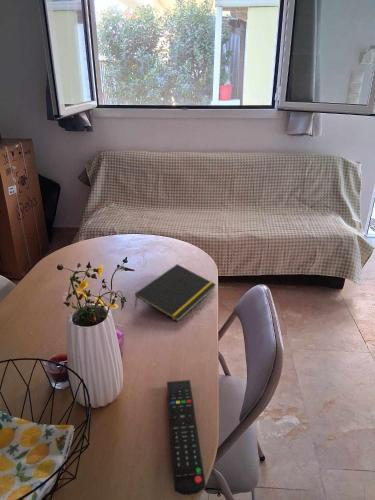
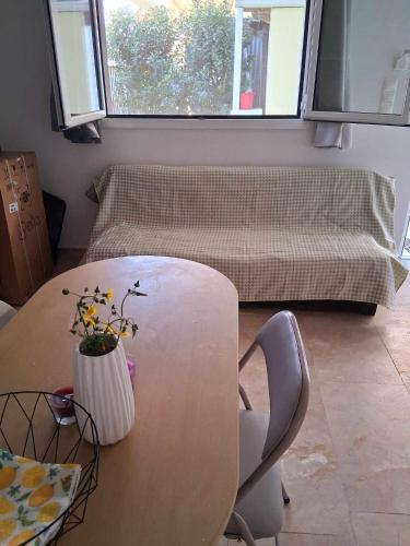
- notepad (177, 290)
- remote control (183, 429)
